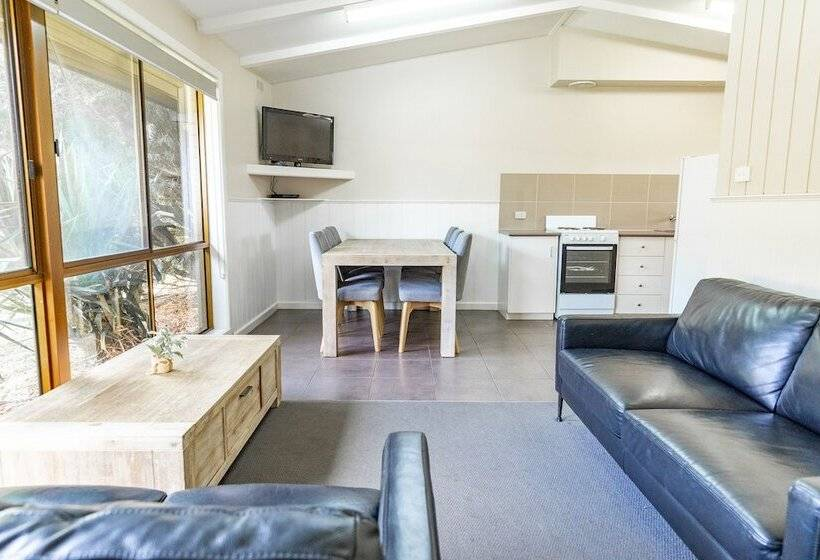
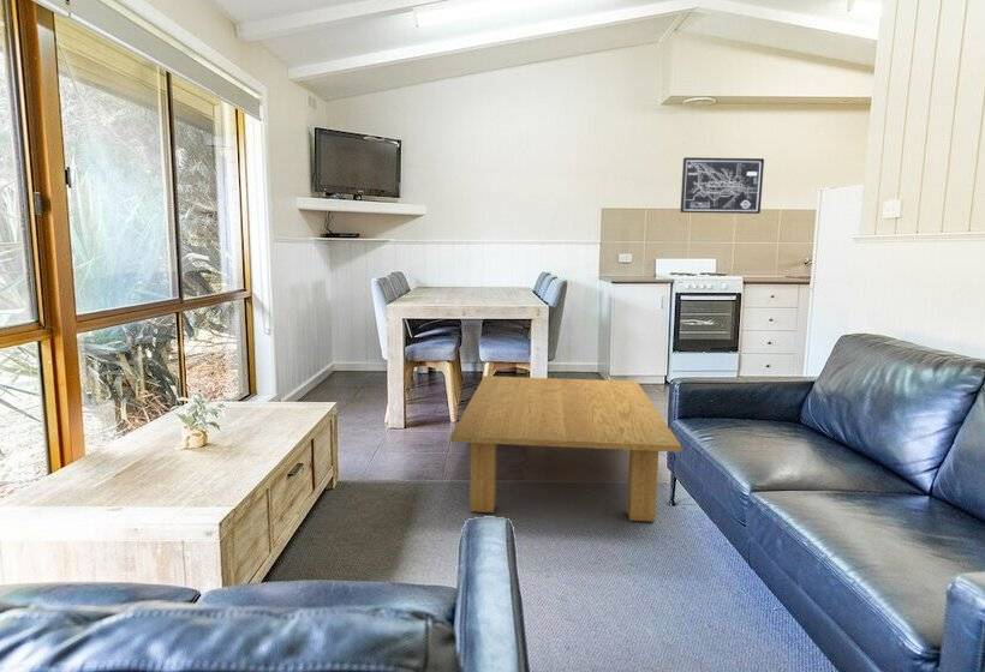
+ wall art (721, 185)
+ coffee table (560, 437)
